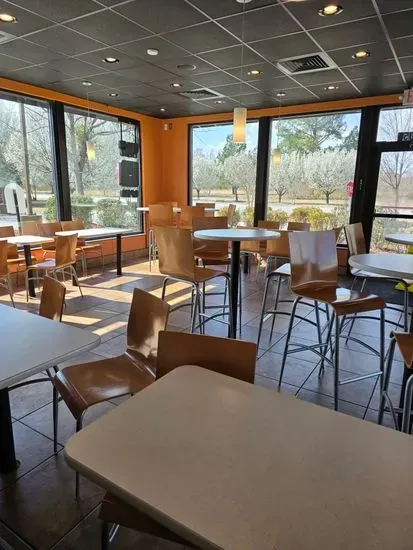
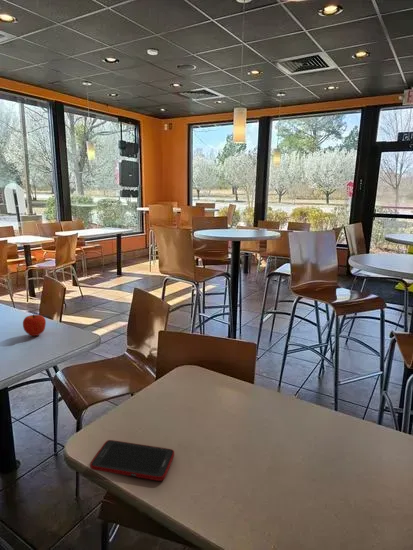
+ cell phone (133, 459)
+ fruit (34, 324)
